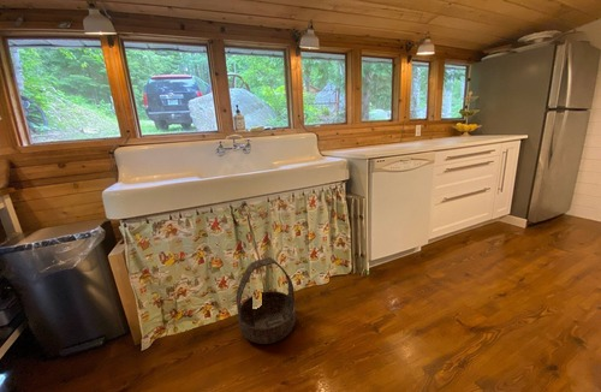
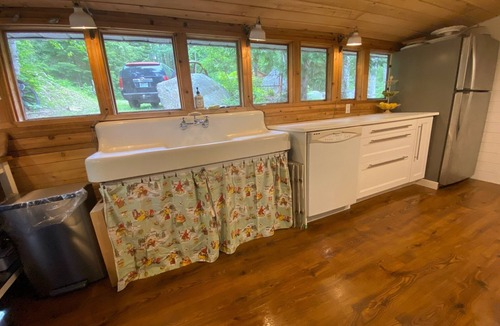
- basket (266, 295)
